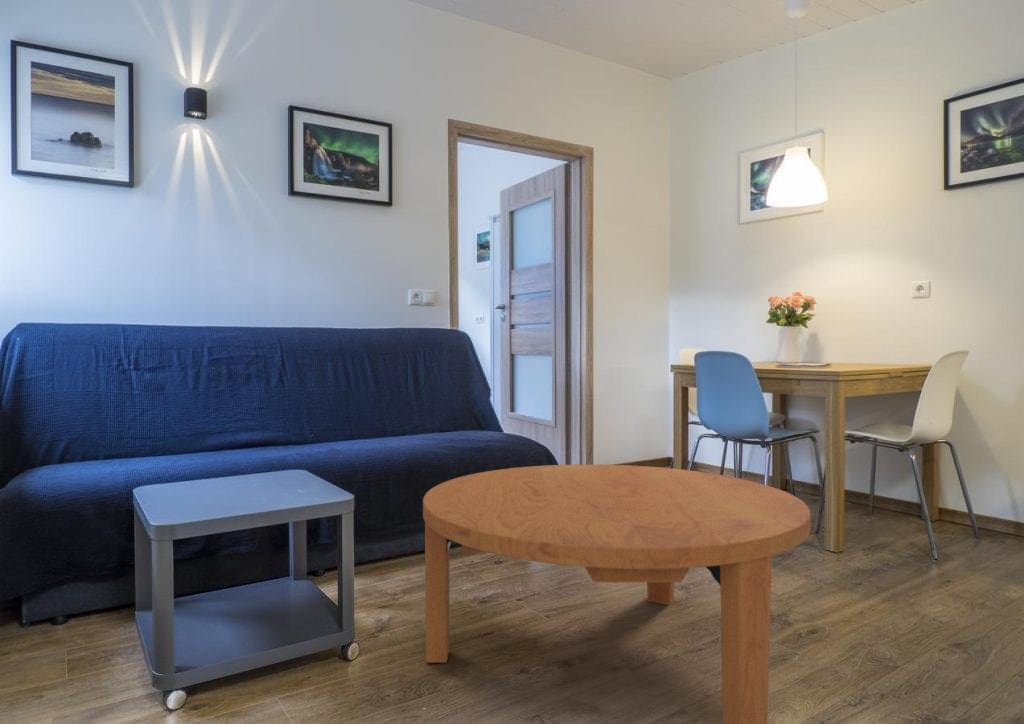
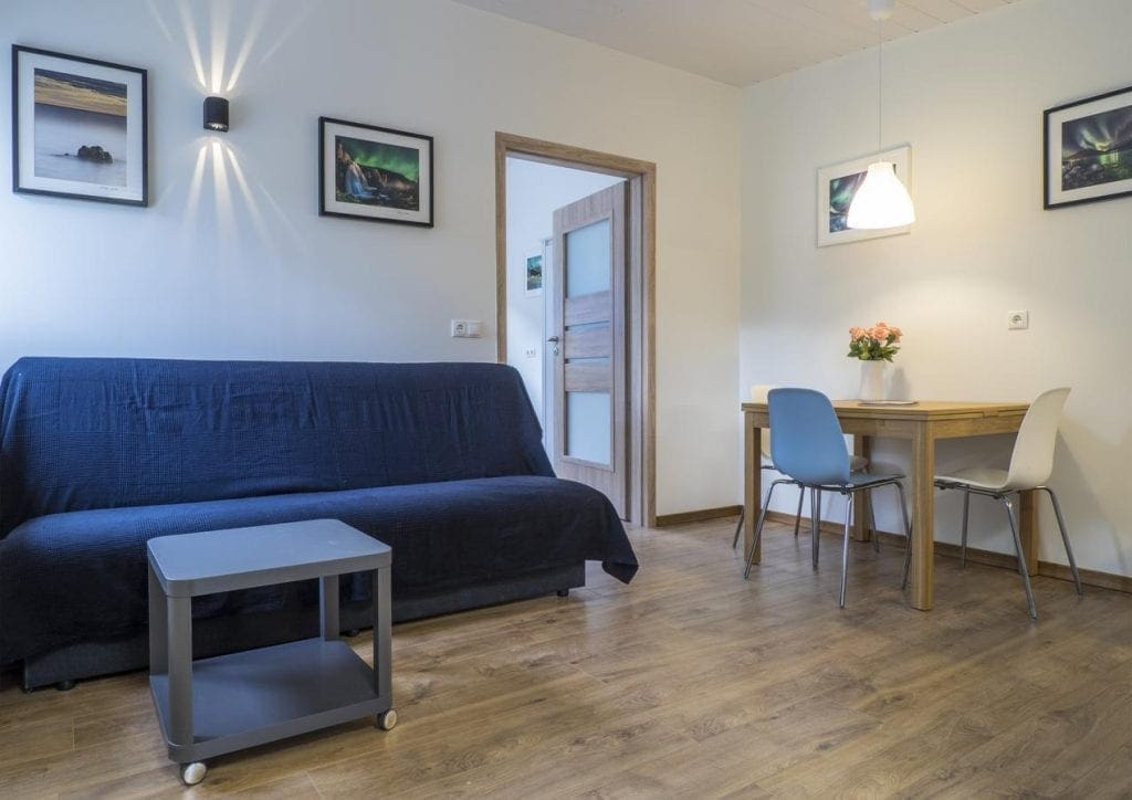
- coffee table (608, 575)
